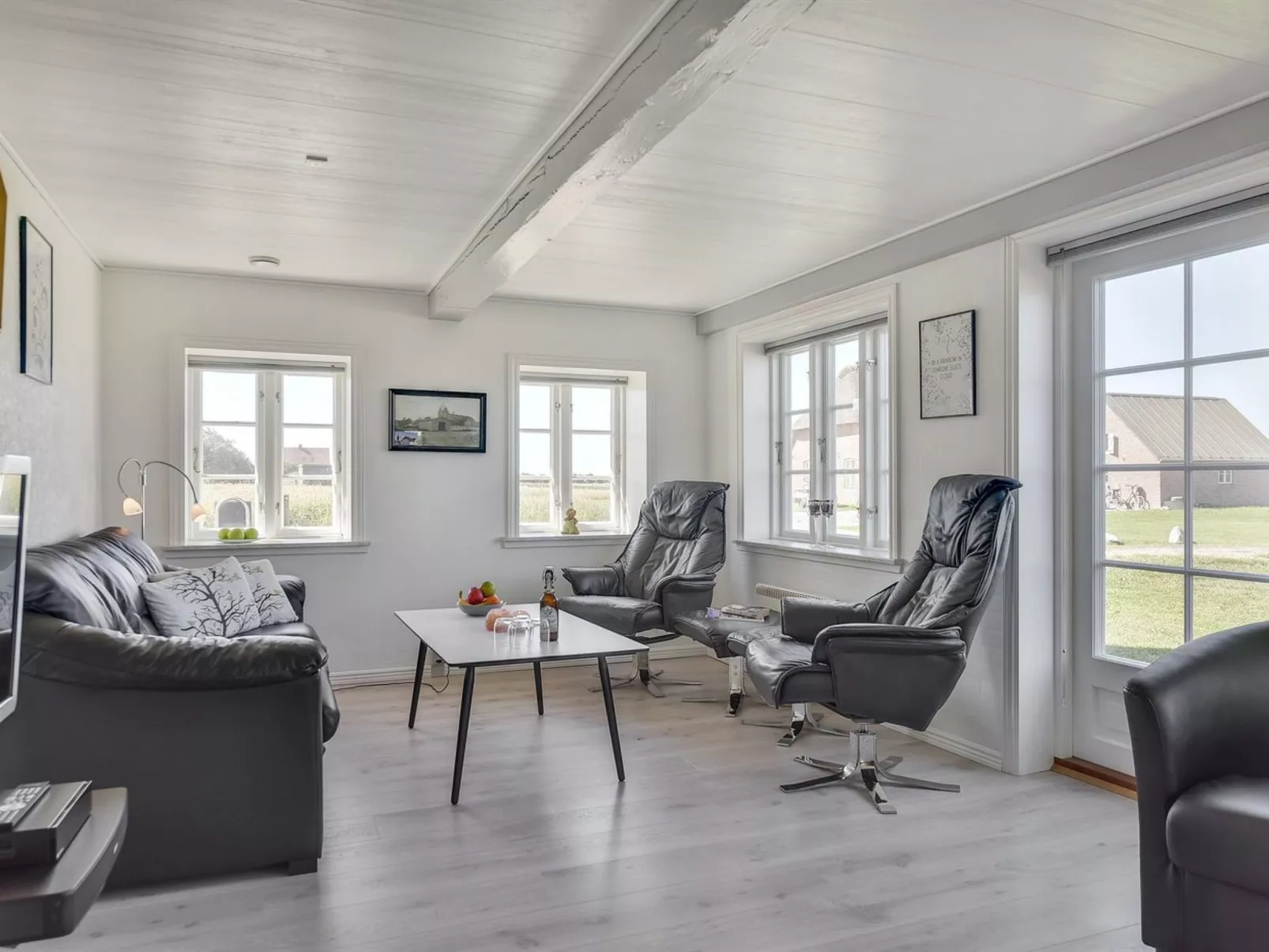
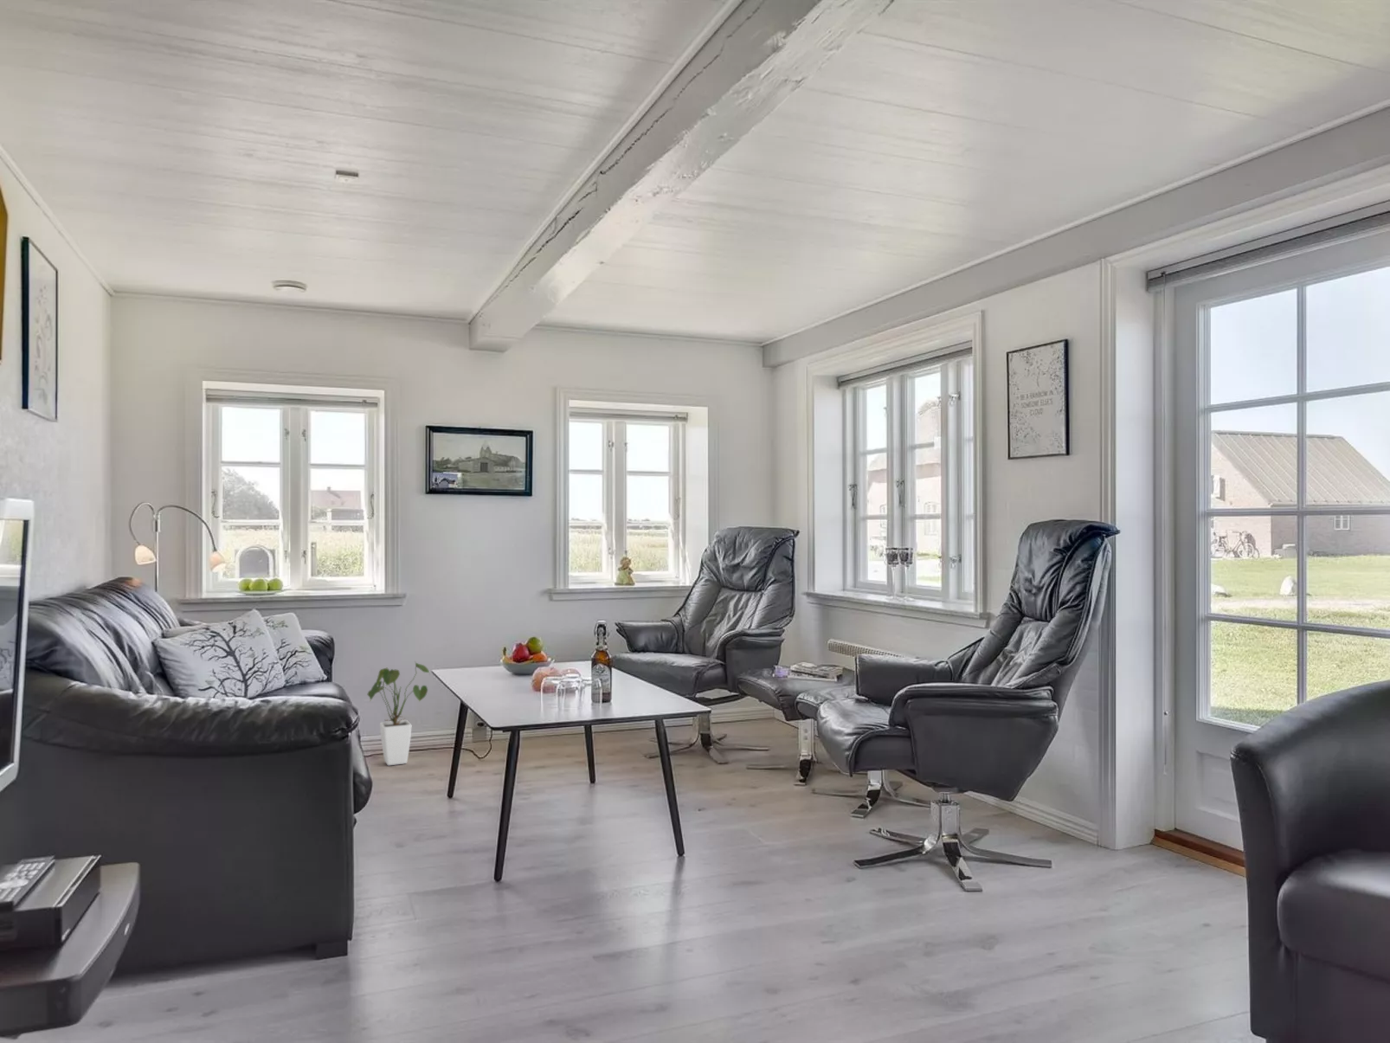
+ house plant (402, 711)
